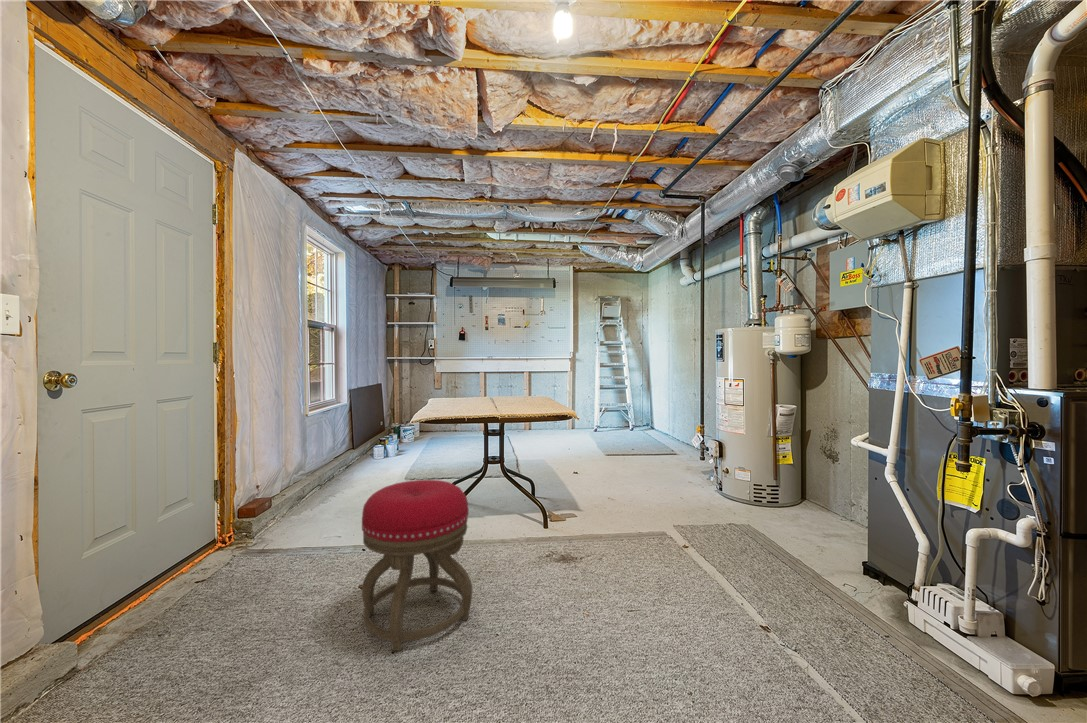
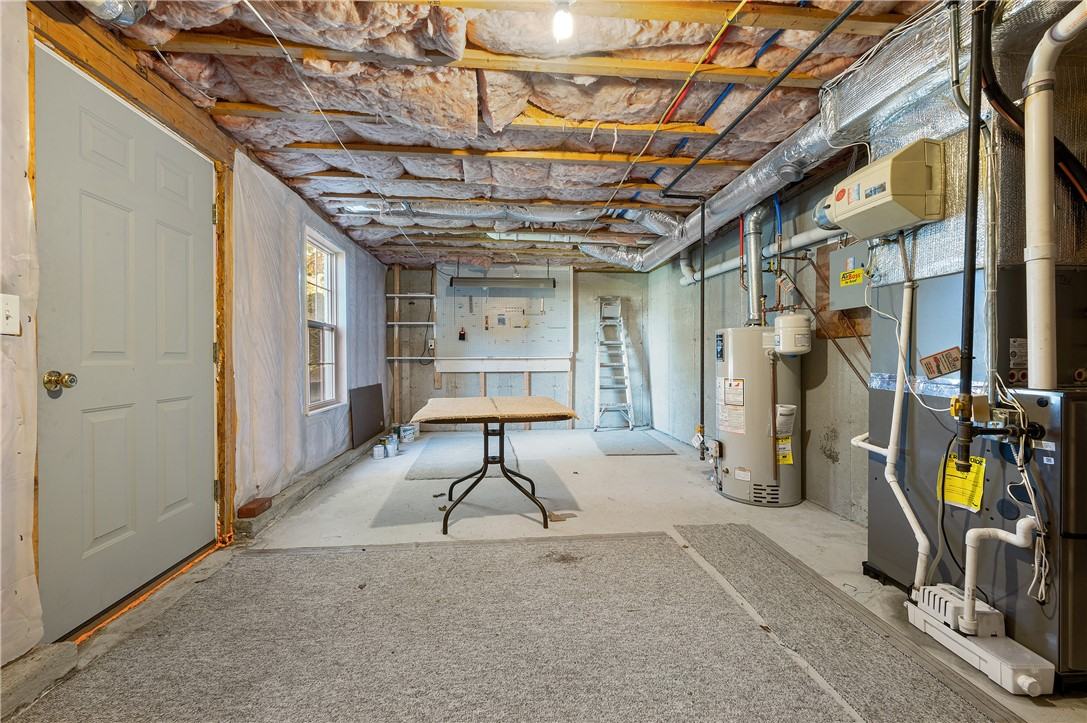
- stool (417, 553)
